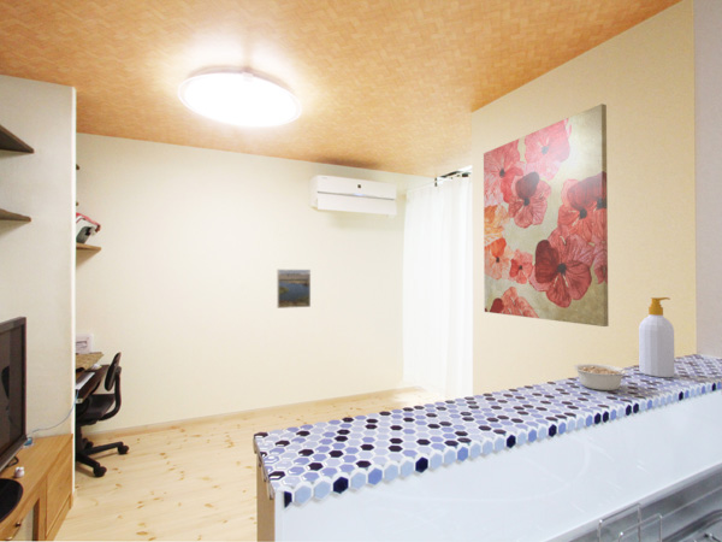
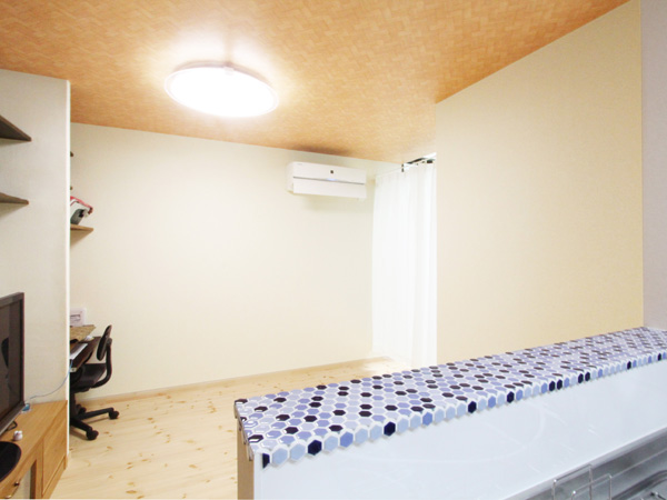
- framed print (294, 288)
- soap bottle (657, 335)
- legume (600, 375)
- wall art (535, 225)
